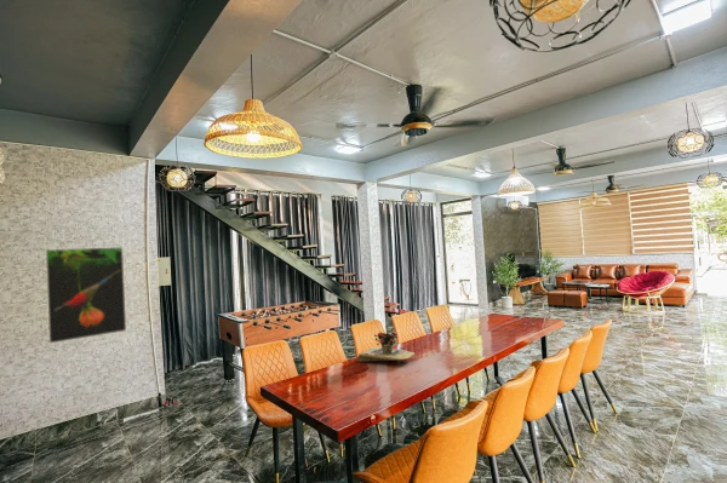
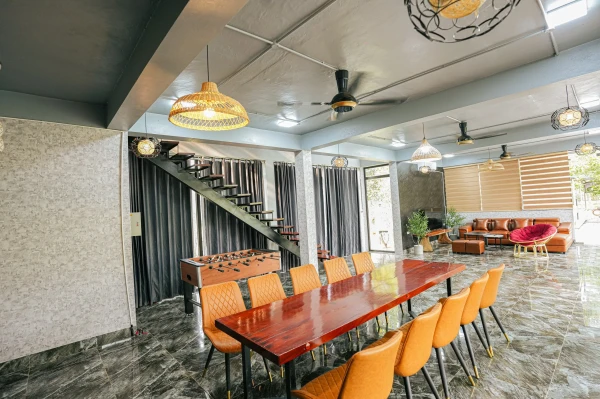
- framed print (87, 292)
- flower arrangement (384, 345)
